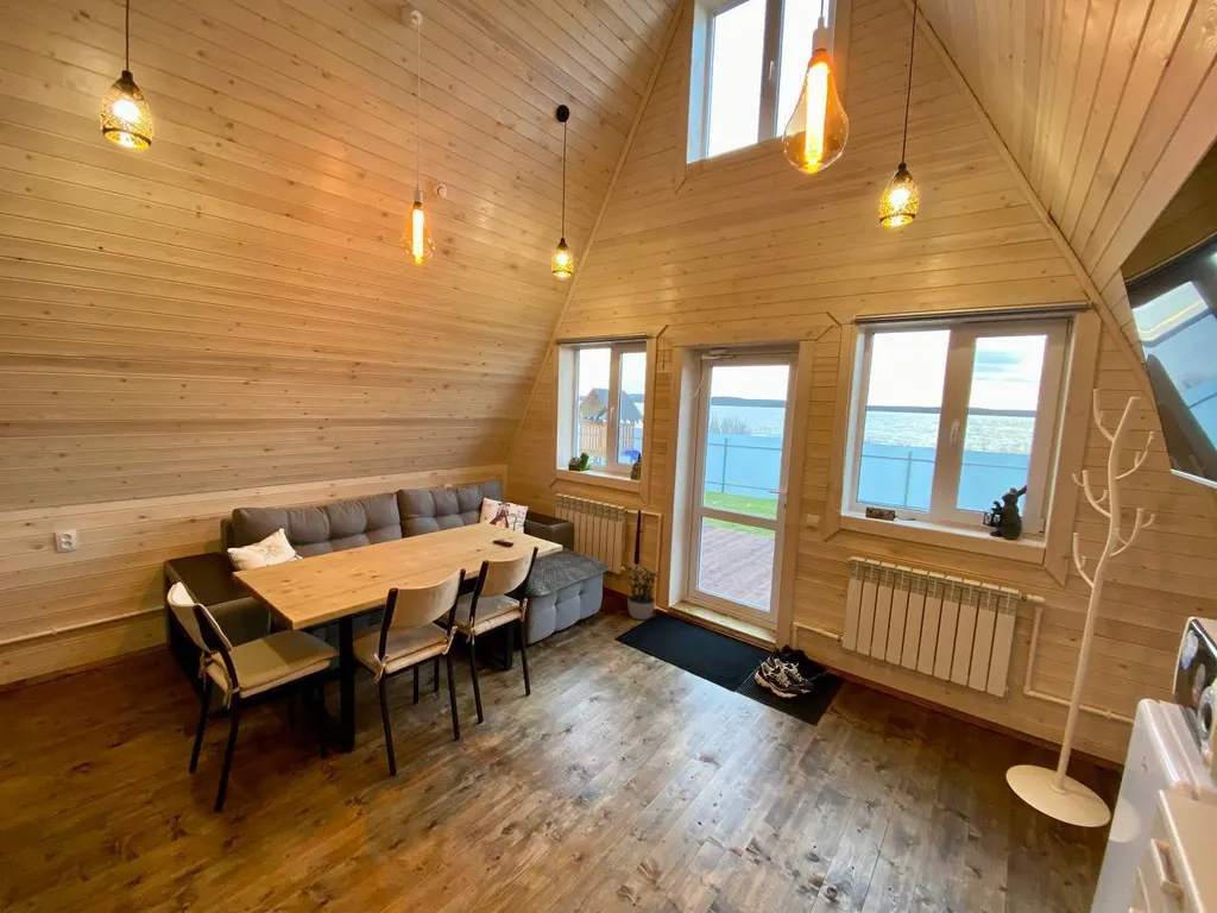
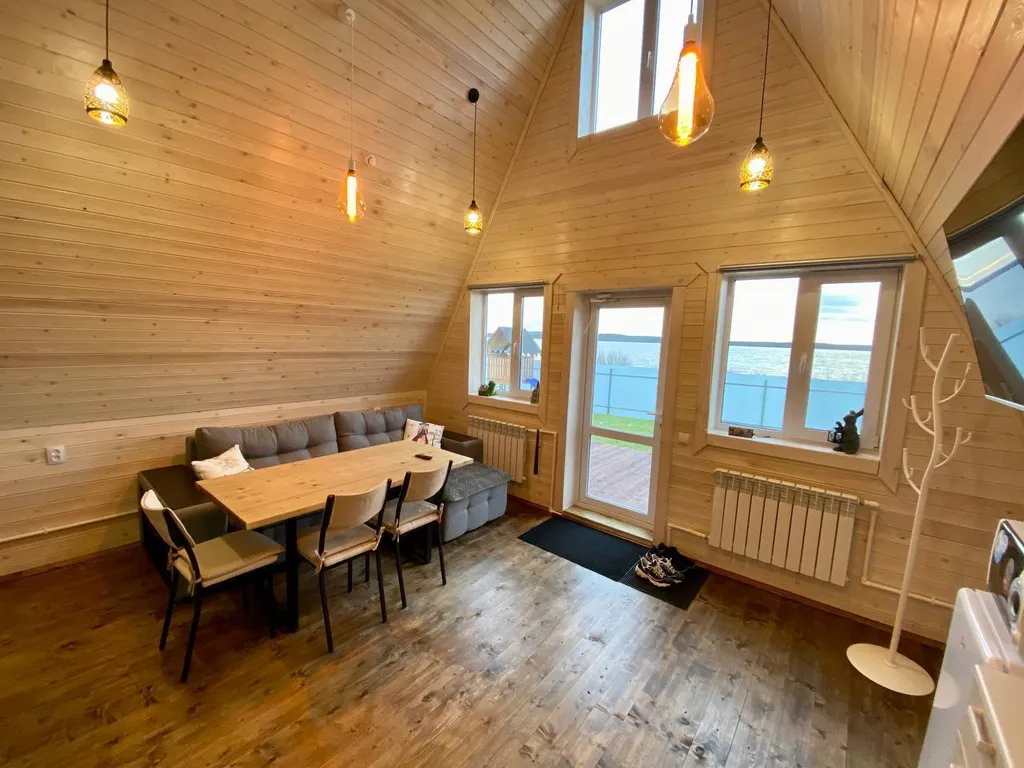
- potted plant (641, 588)
